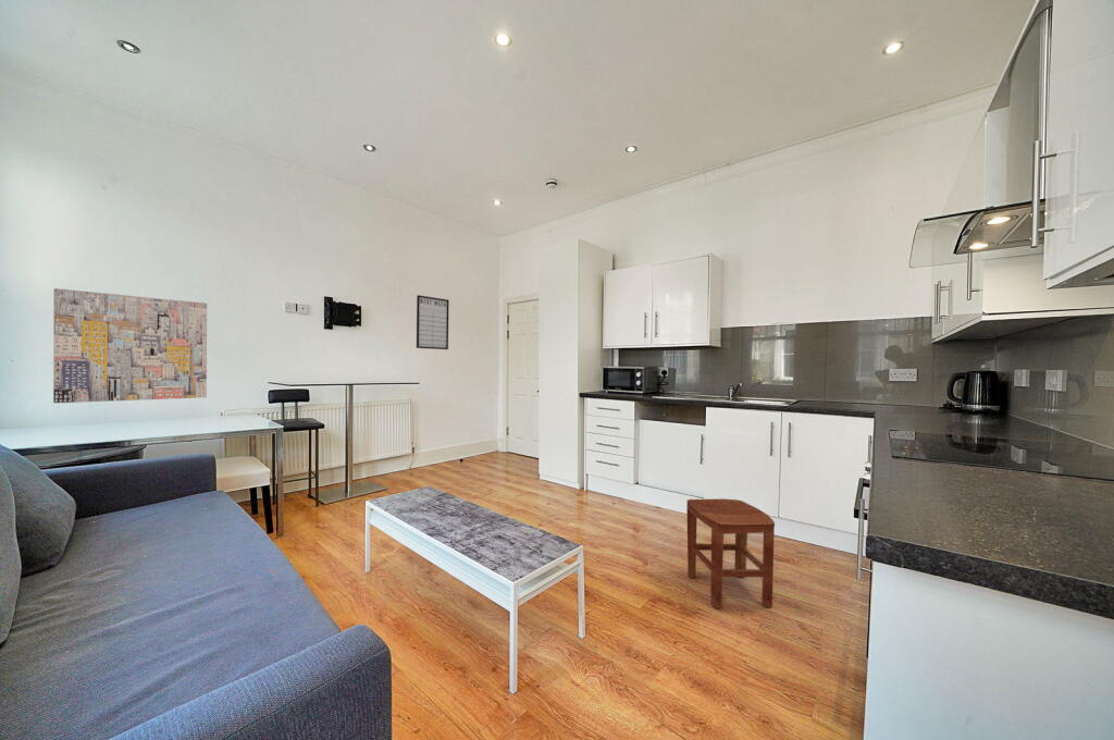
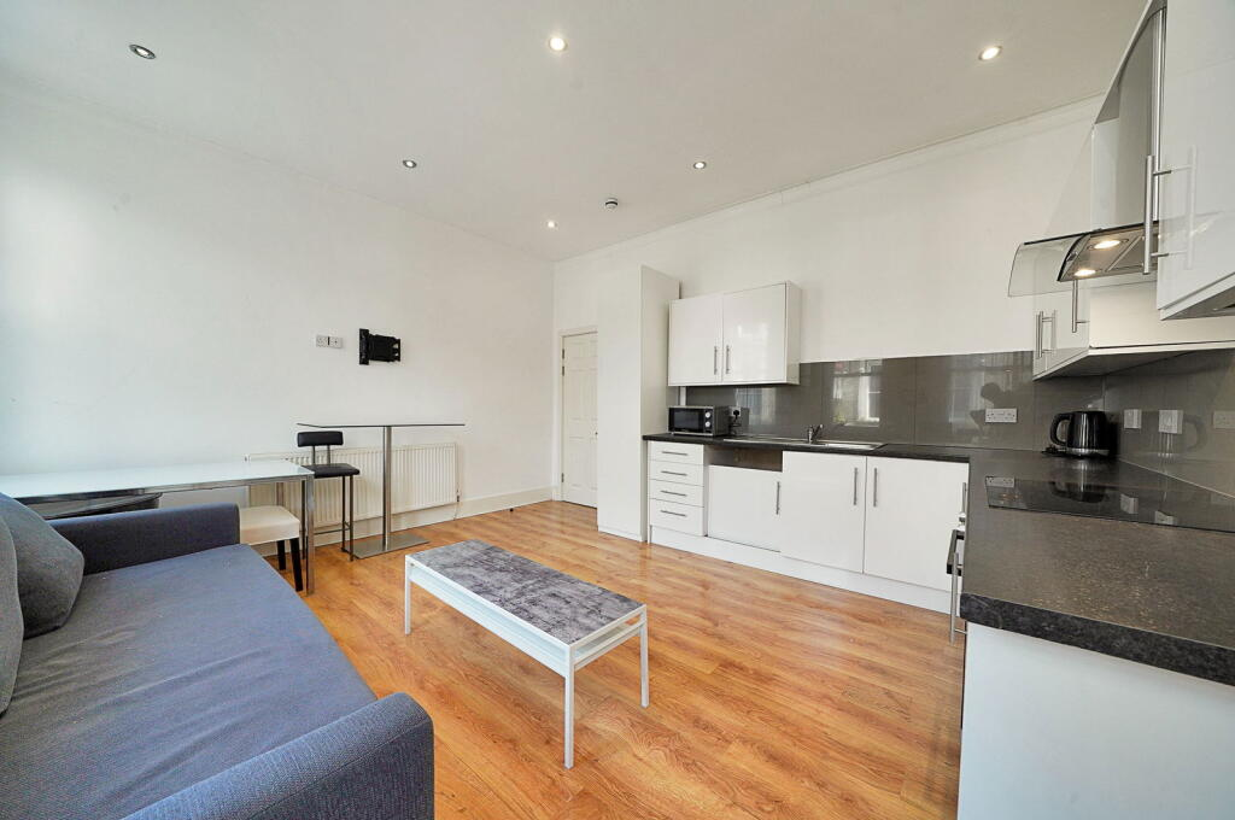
- writing board (433, 323)
- stool (728, 548)
- wall art (137, 348)
